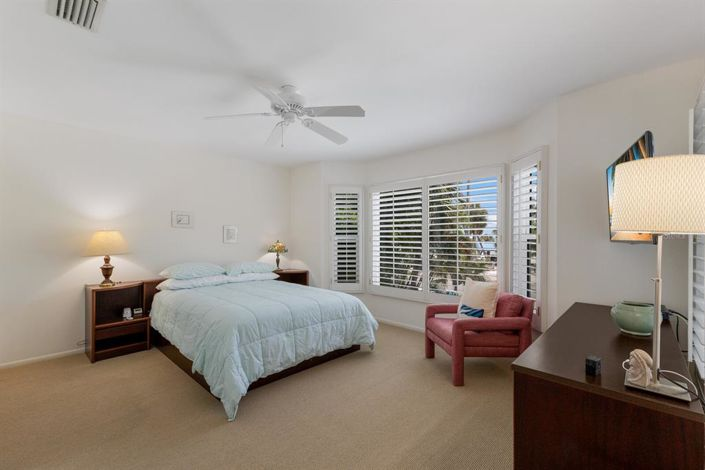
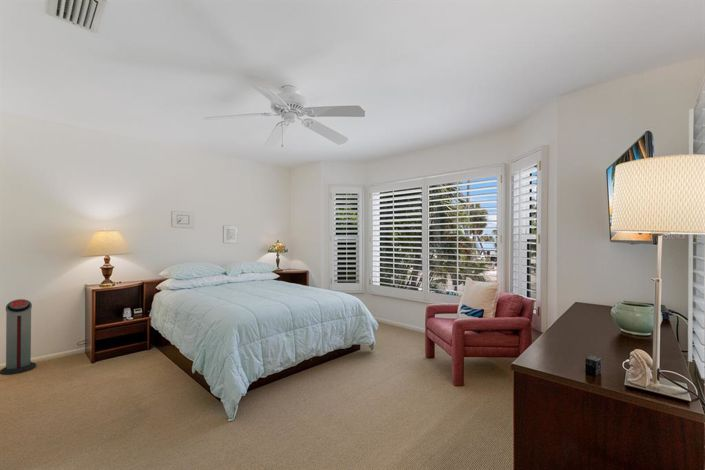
+ air purifier (18, 334)
